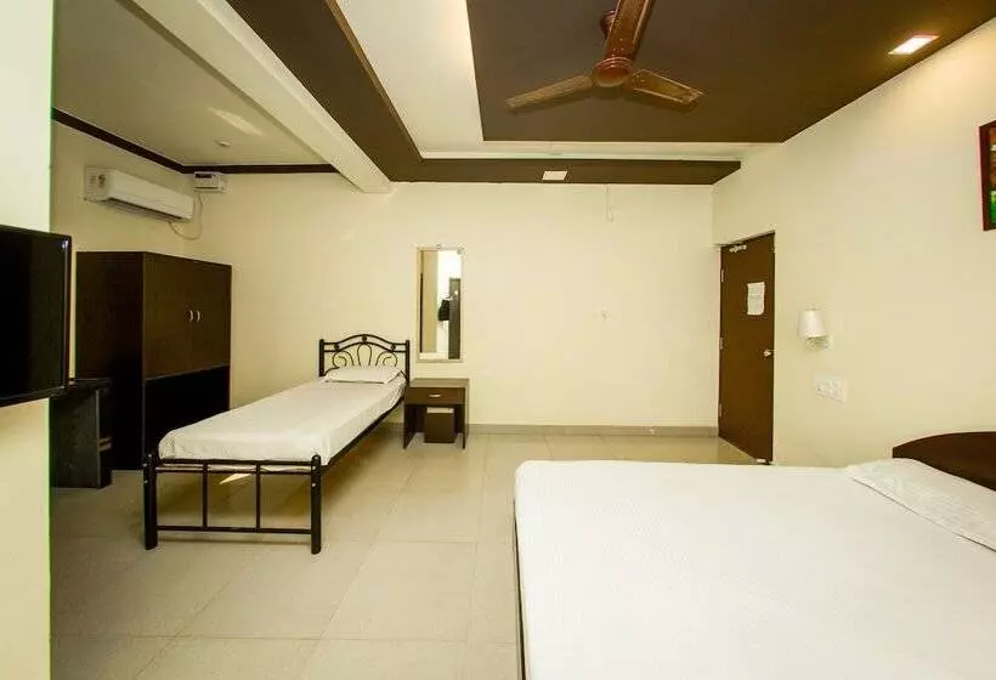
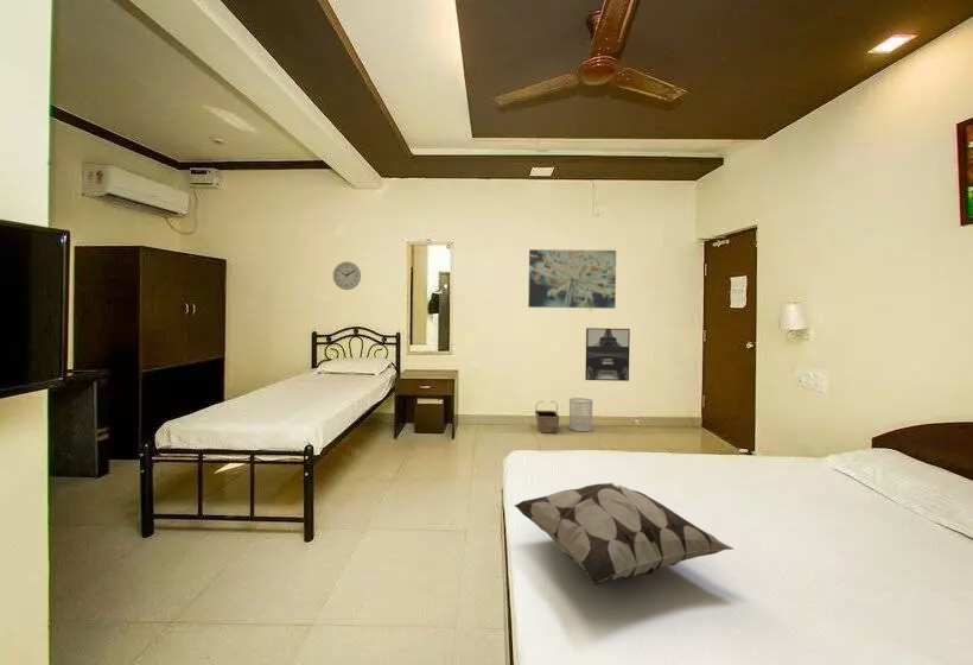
+ wall clock (346, 276)
+ wastebasket (580, 414)
+ wall art (606, 354)
+ basket (546, 414)
+ decorative pillow (611, 522)
+ wall art (572, 278)
